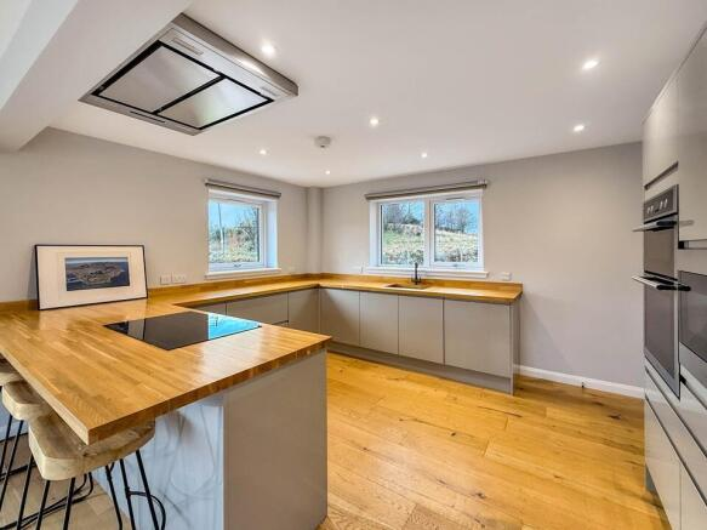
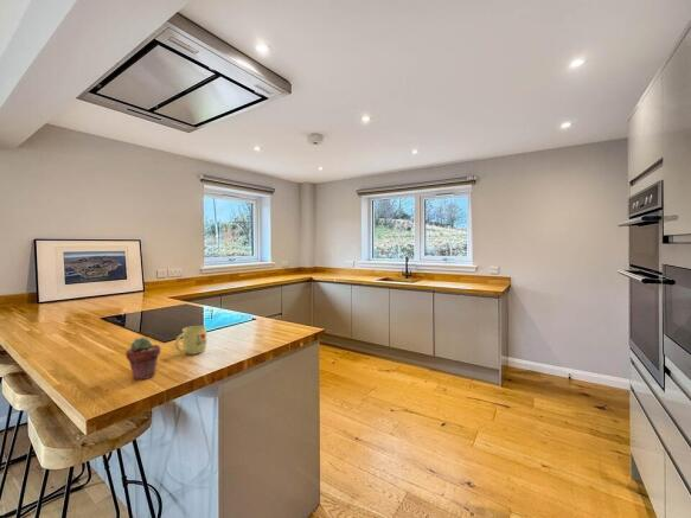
+ potted succulent (143, 356)
+ mug (191, 341)
